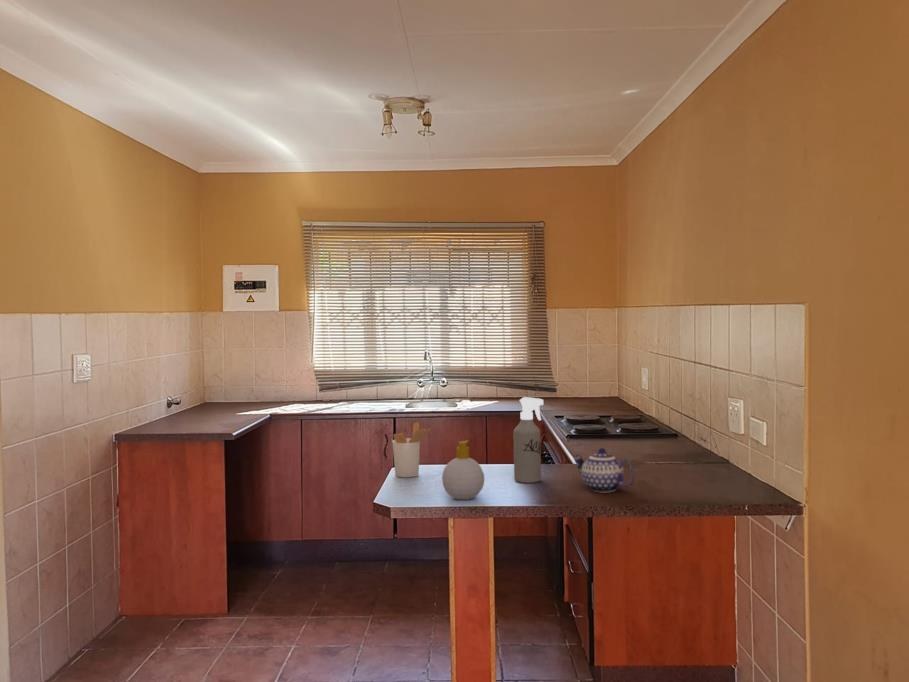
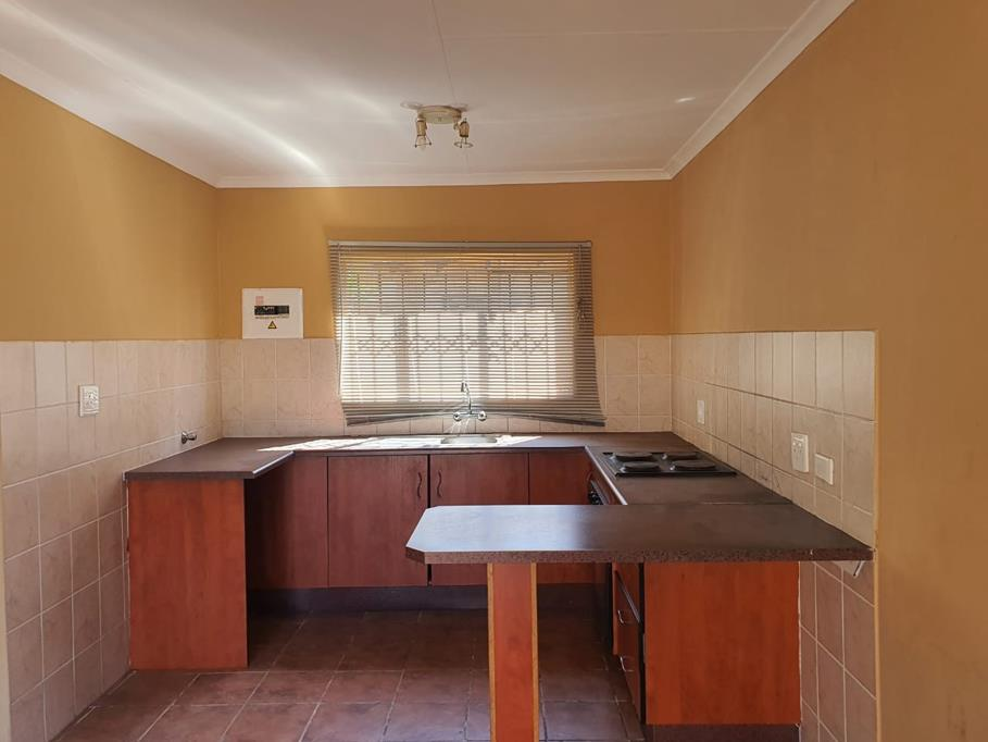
- spray bottle (529, 439)
- utensil holder (411, 450)
- teapot (603, 468)
- soap bottle (463, 469)
